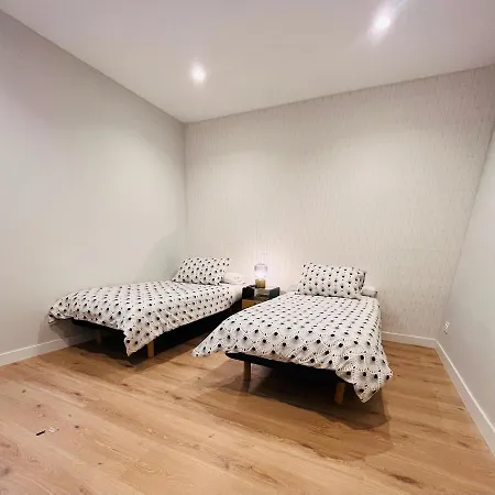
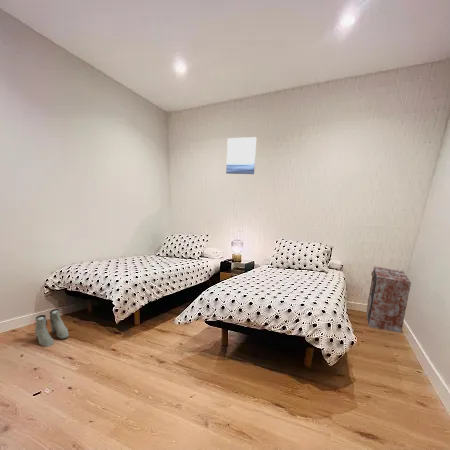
+ boots (51, 326)
+ wall art (240, 156)
+ speaker (385, 297)
